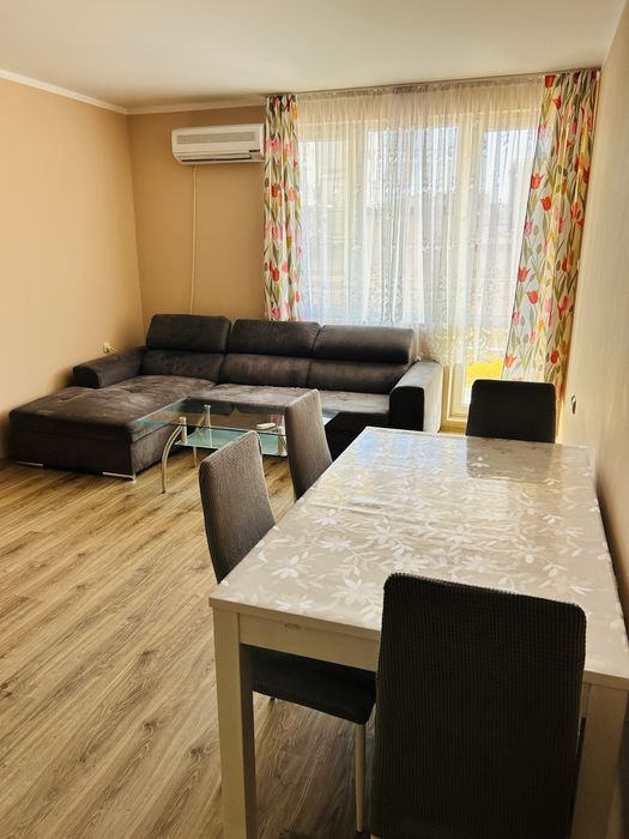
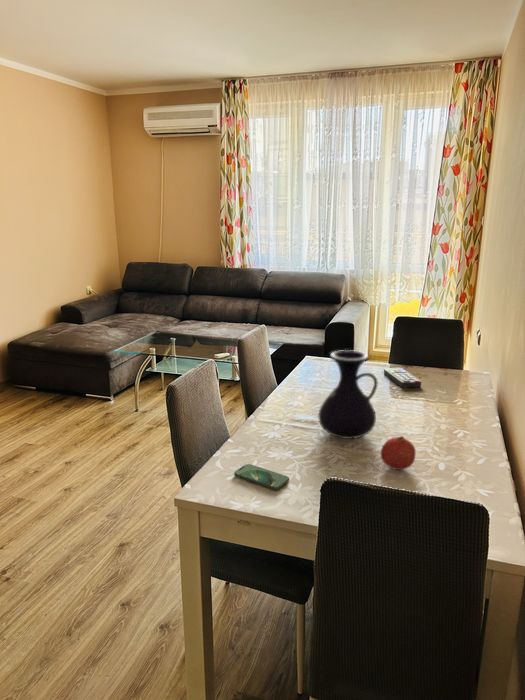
+ remote control (401, 376)
+ fruit (398, 452)
+ smartphone (261, 476)
+ vase (348, 395)
